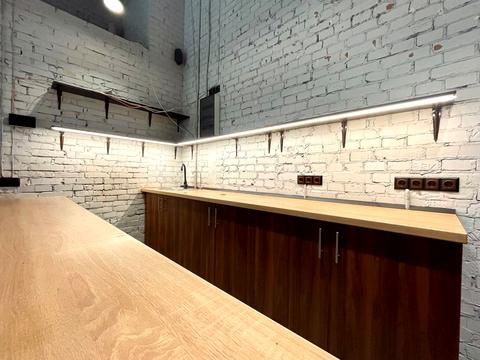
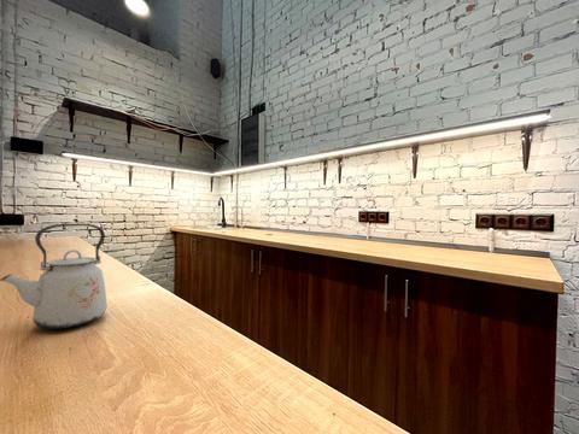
+ kettle (58, 274)
